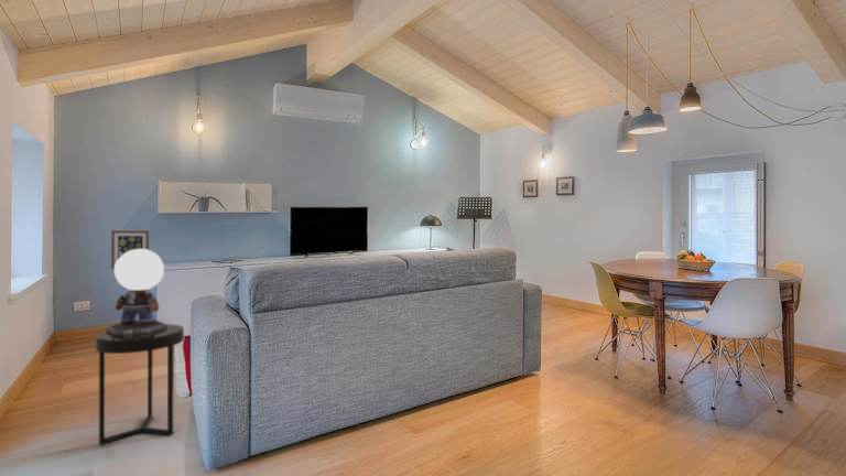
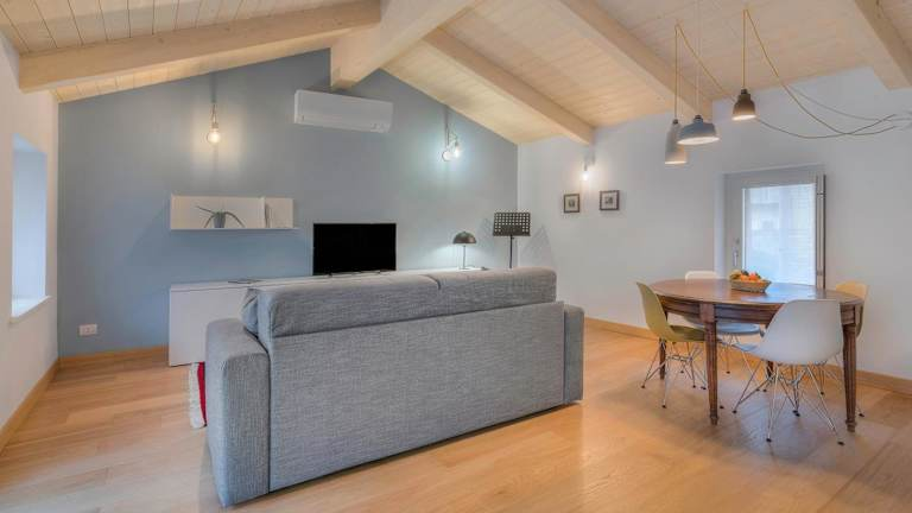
- table lamp (137, 289)
- wall art (130, 249)
- side table (148, 381)
